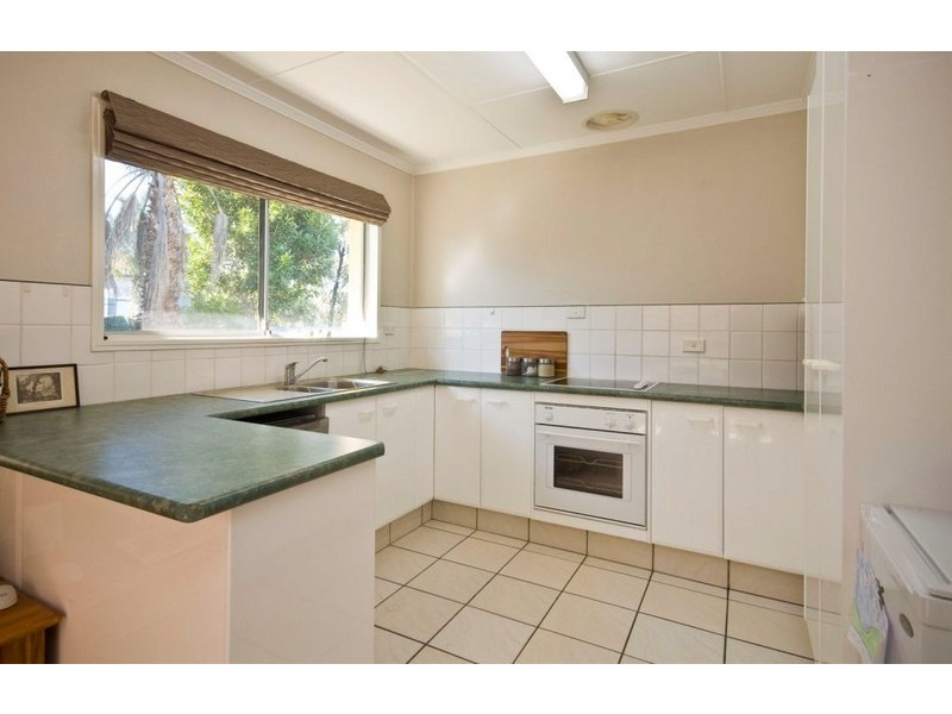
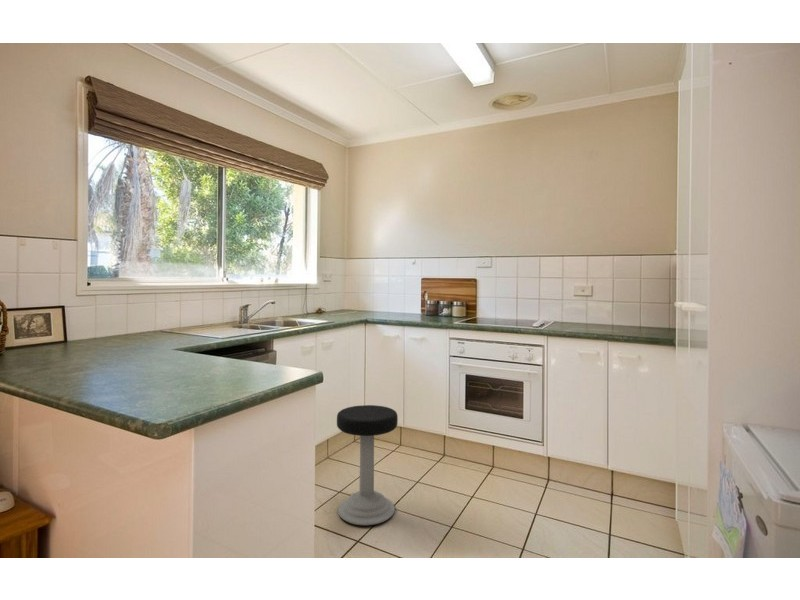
+ stool (366, 461)
